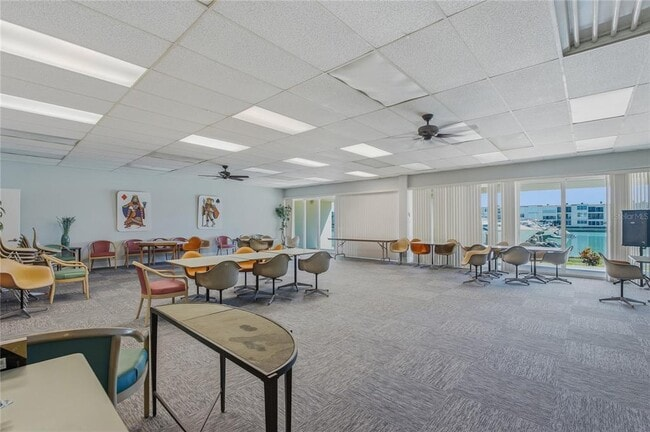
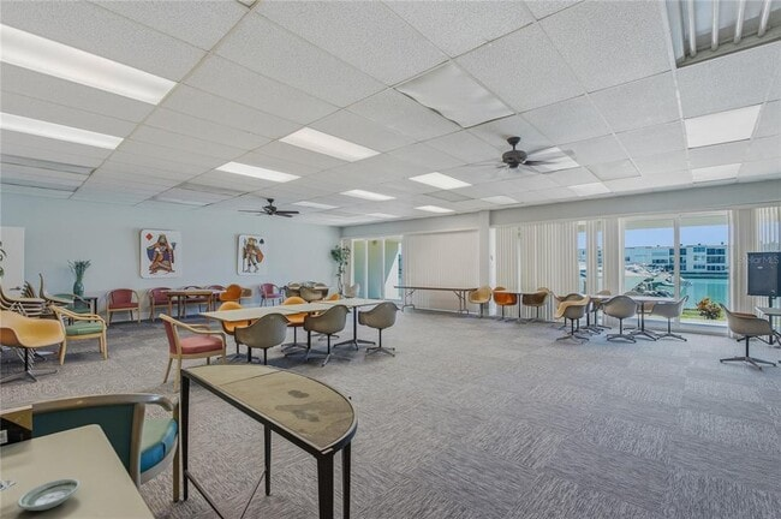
+ saucer (49, 496)
